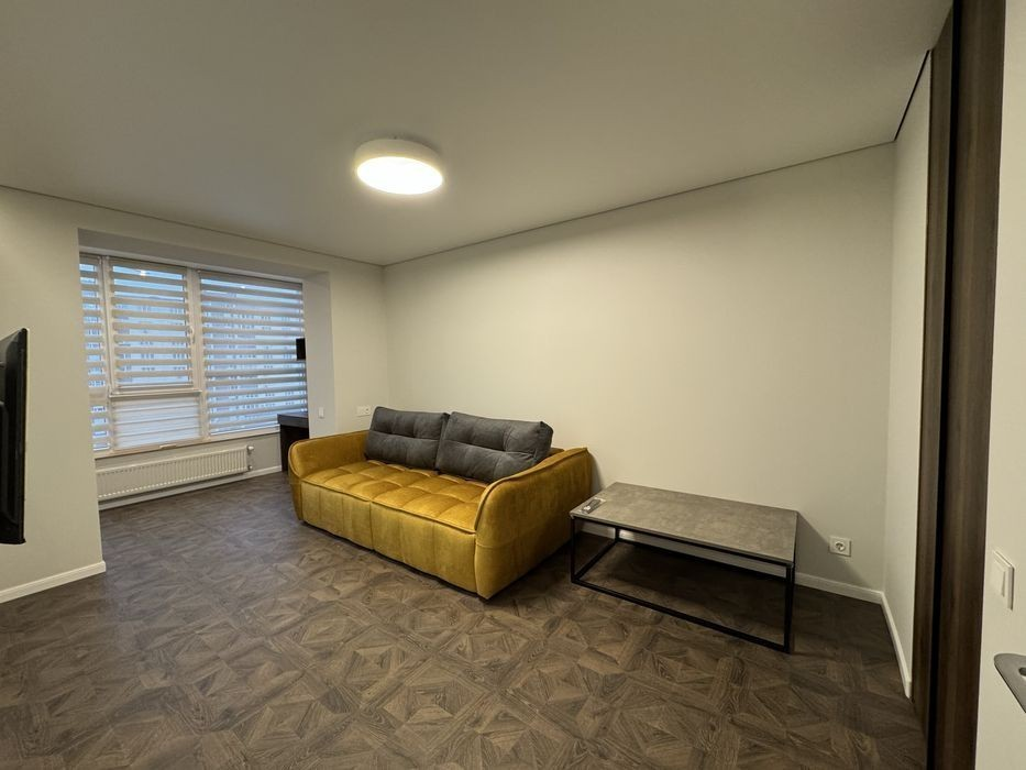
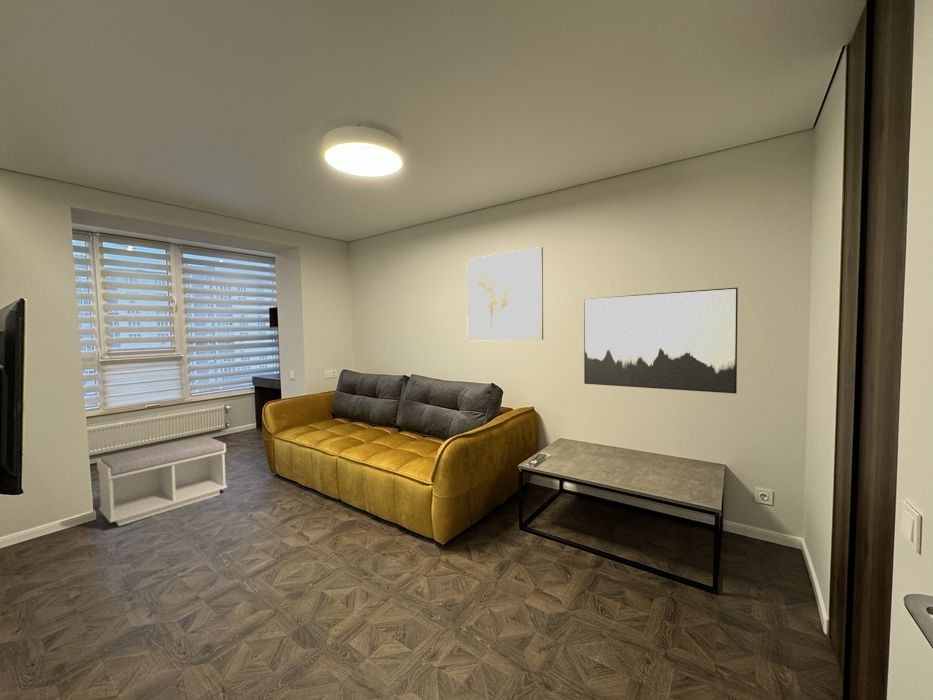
+ wall art (502, 297)
+ bench (166, 476)
+ wall art (652, 341)
